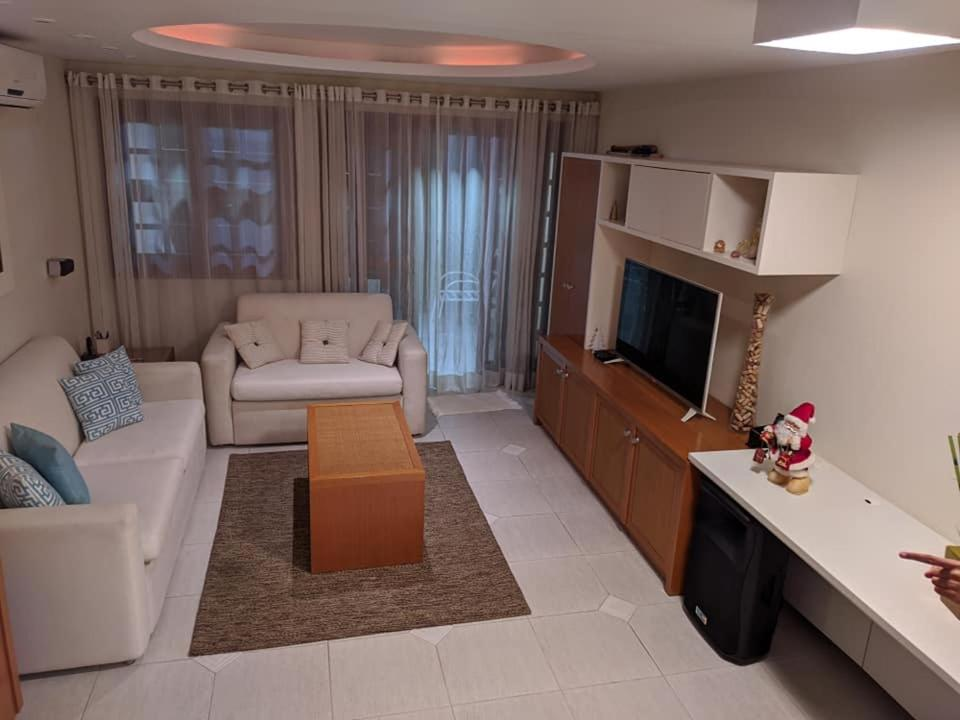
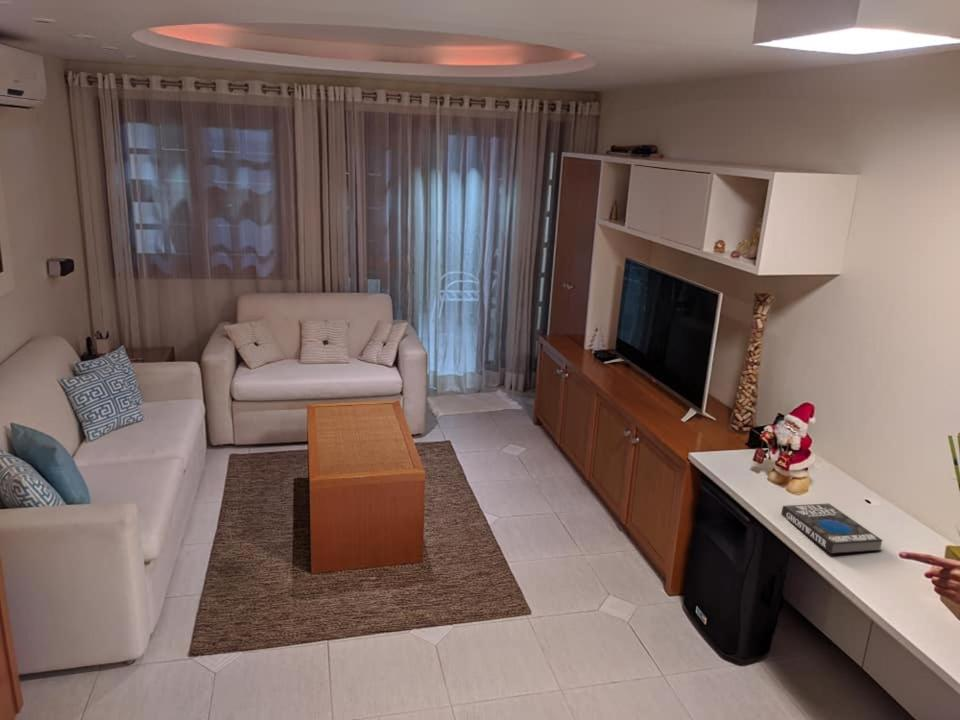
+ book (829, 526)
